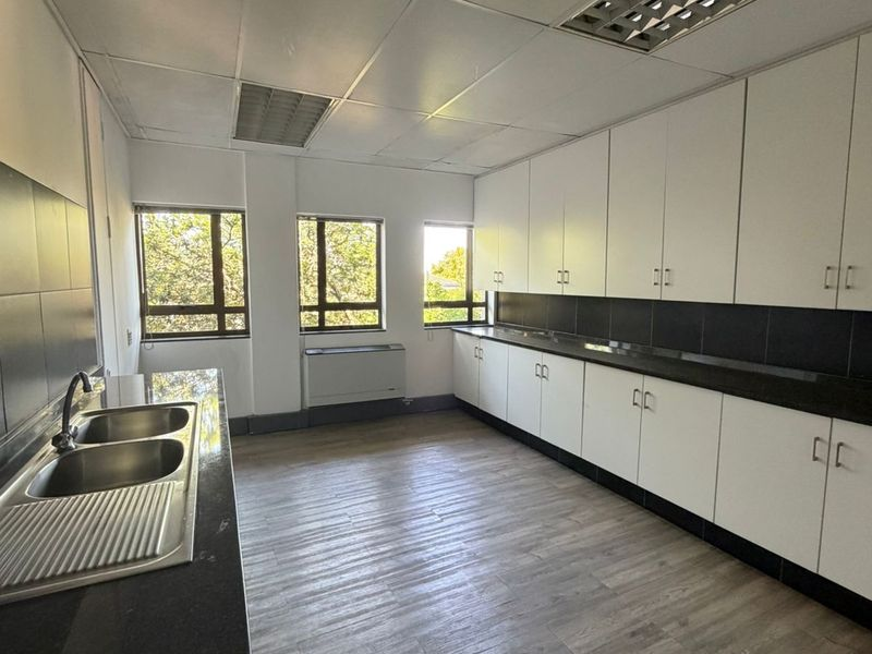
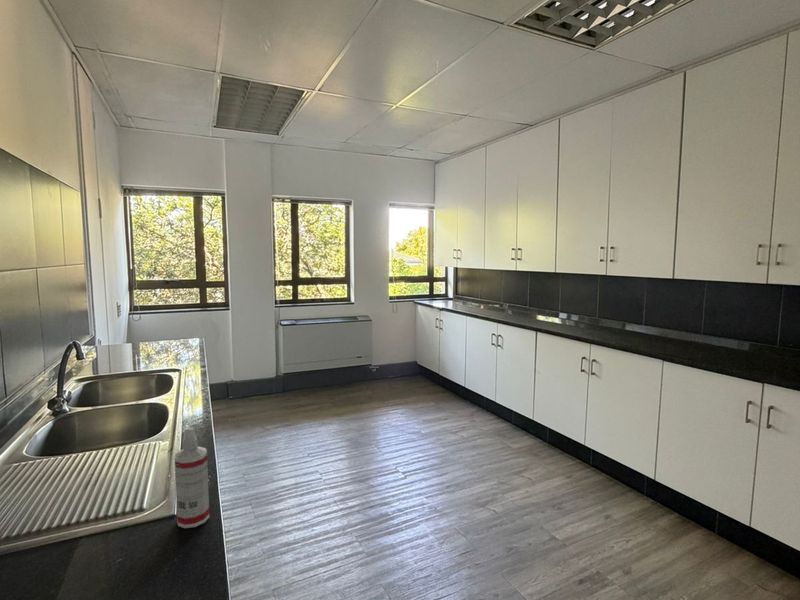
+ spray bottle (191, 473)
